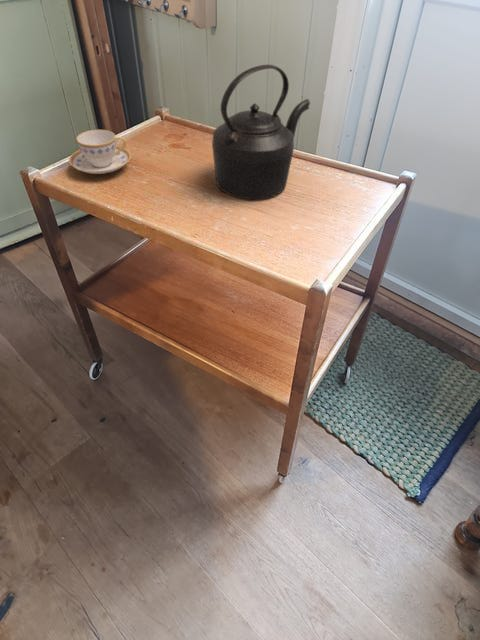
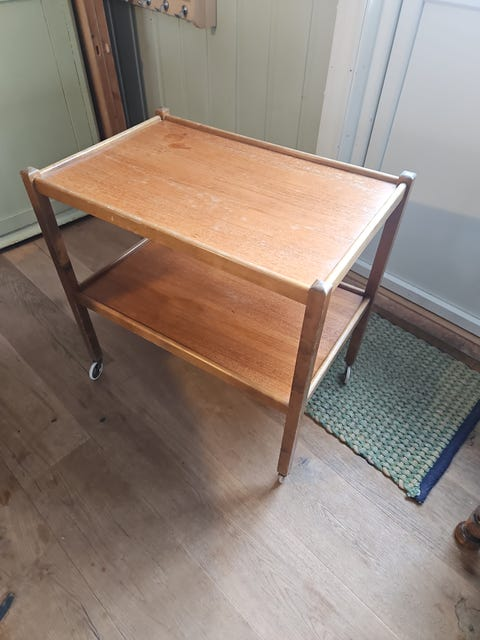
- teacup (99, 152)
- kettle (267, 123)
